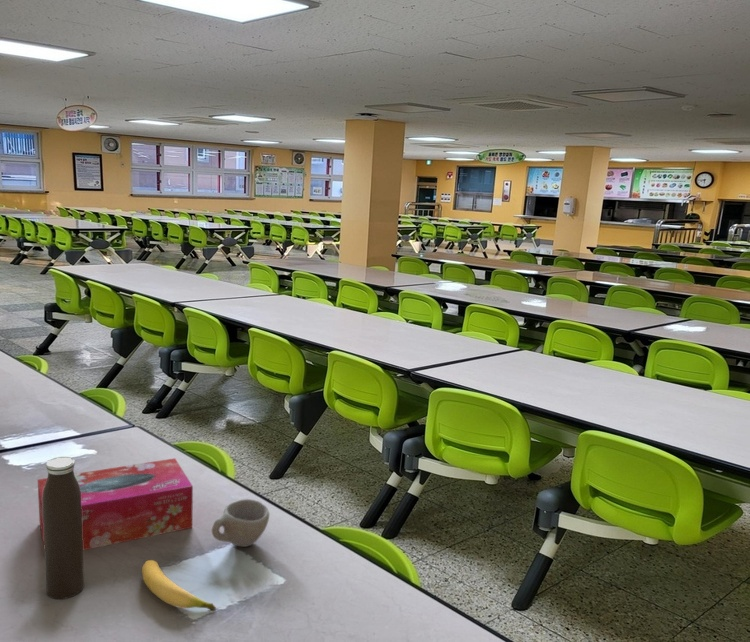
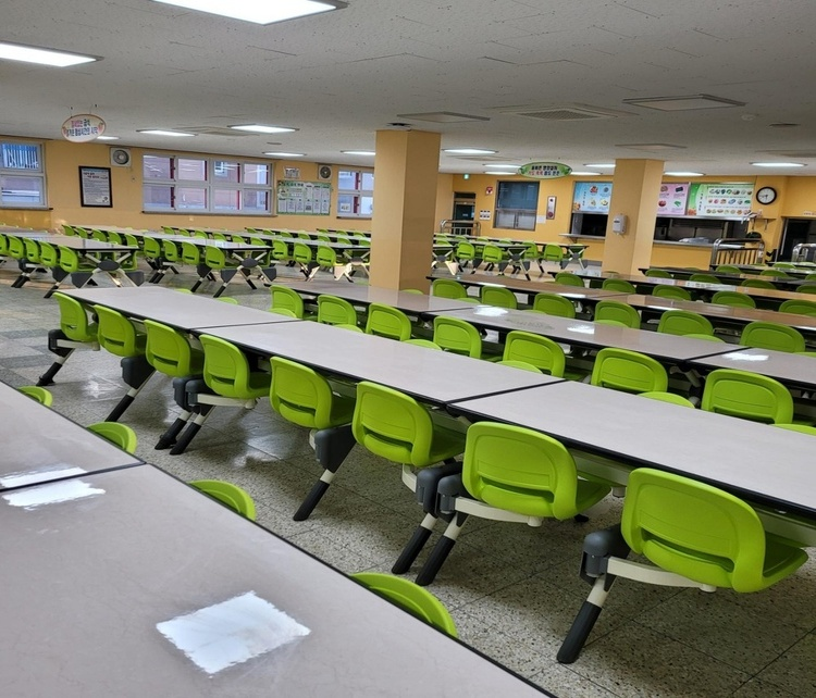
- tissue box (116, 503)
- cup (239, 528)
- banana (171, 582)
- water bottle (63, 526)
